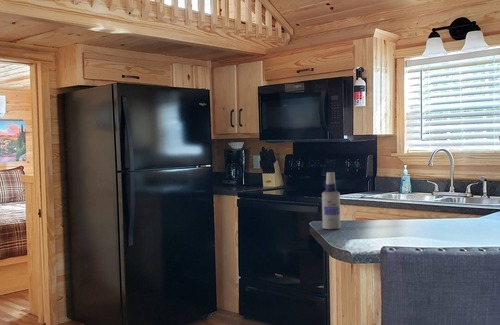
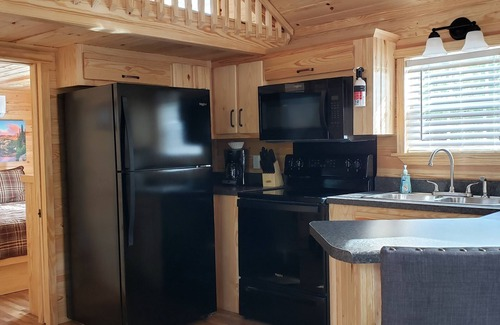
- spray bottle (330, 200)
